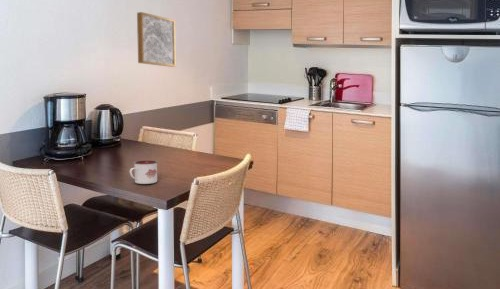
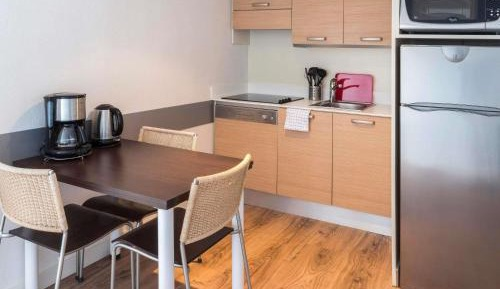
- mug (143, 172)
- wall art (157, 40)
